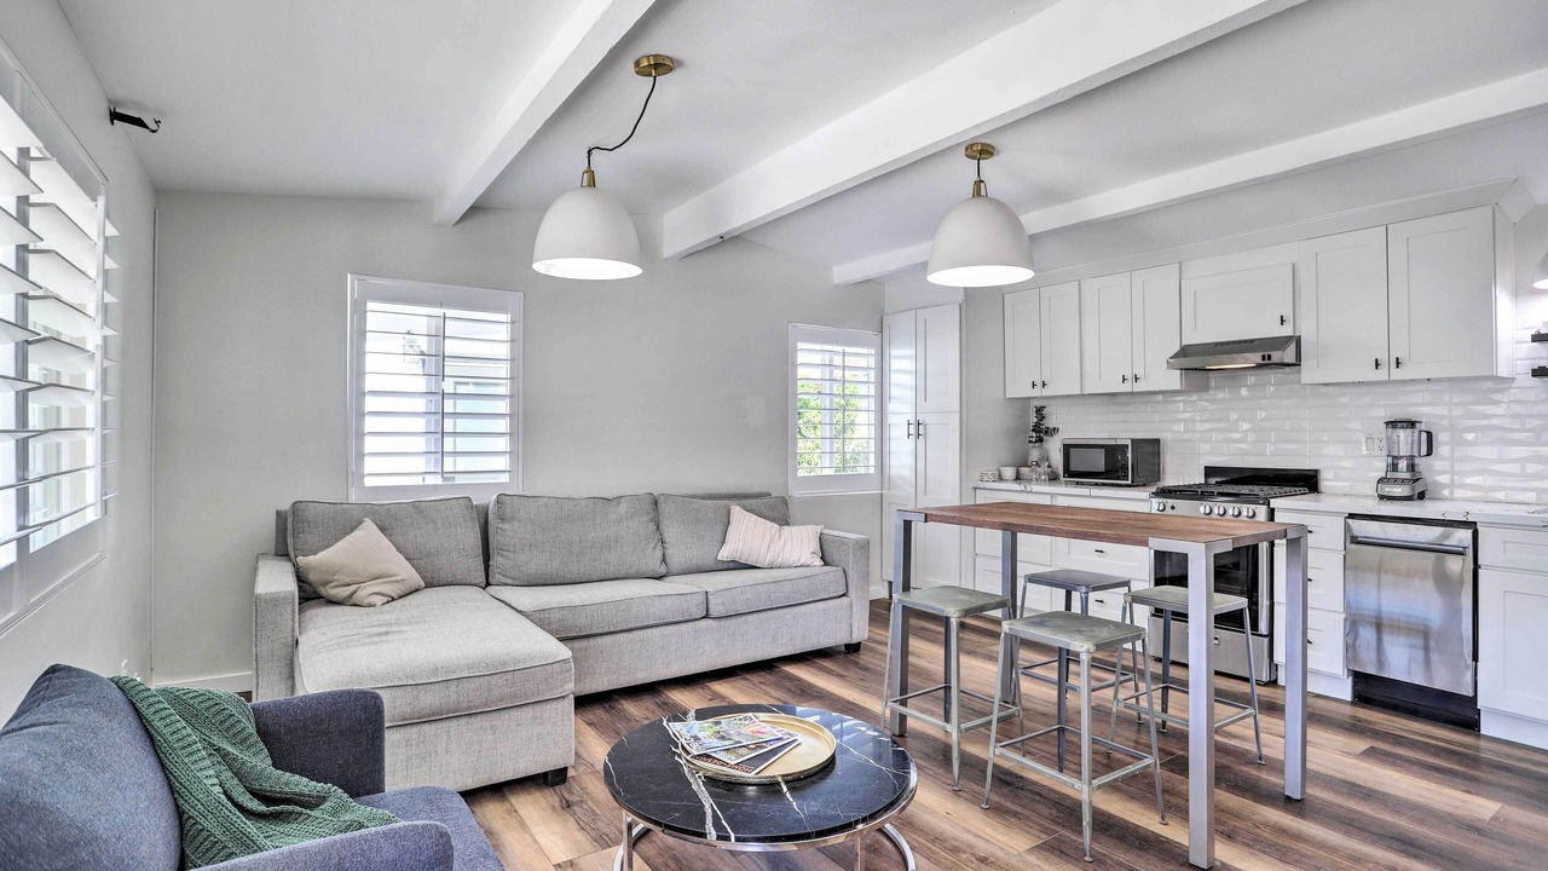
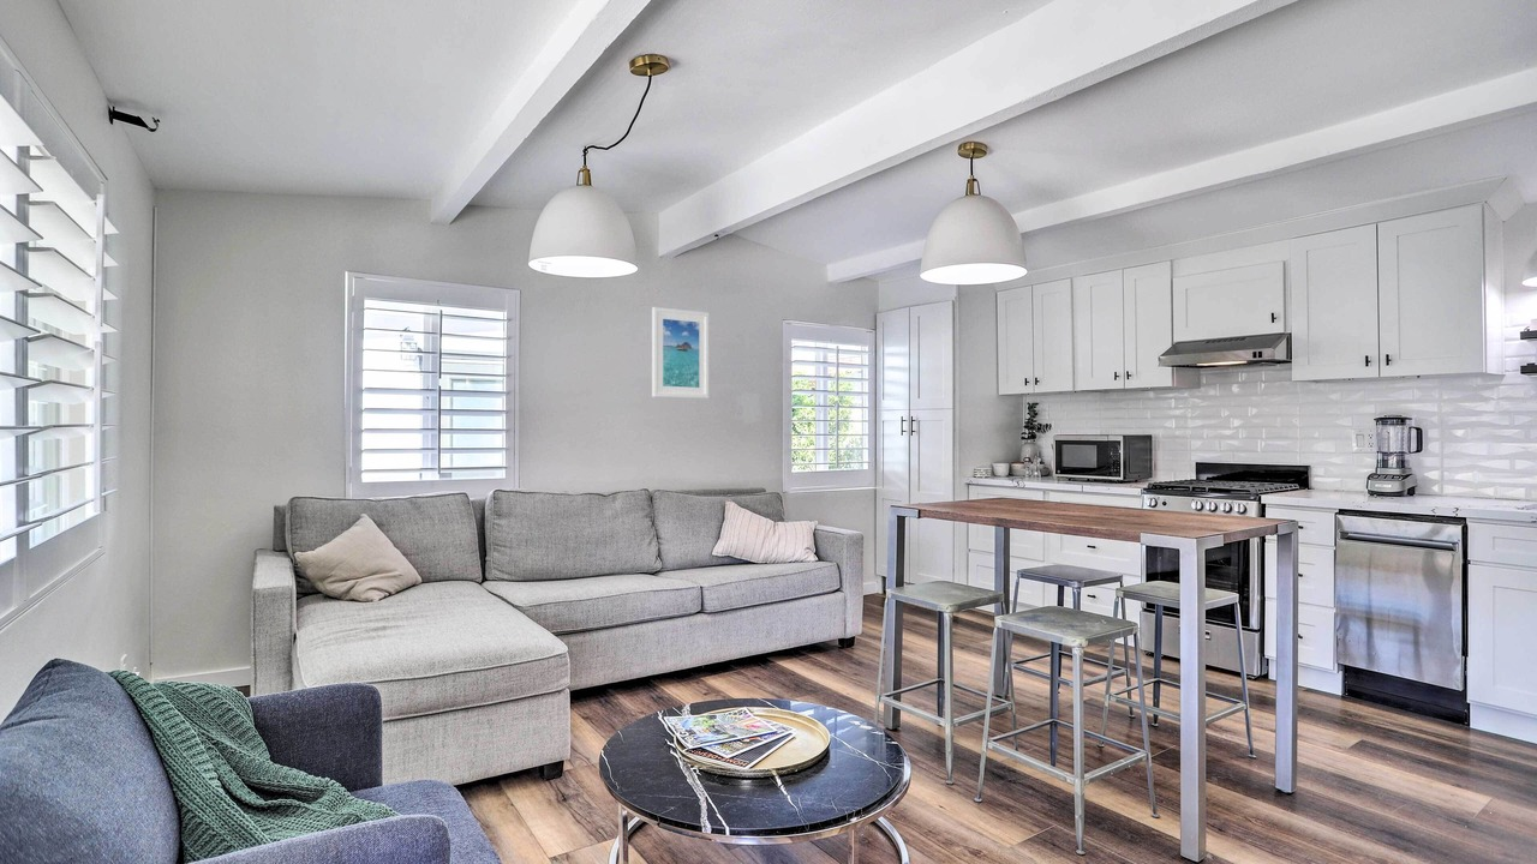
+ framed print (681, 353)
